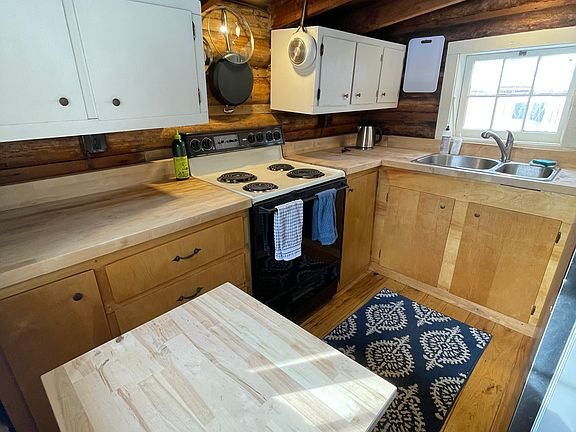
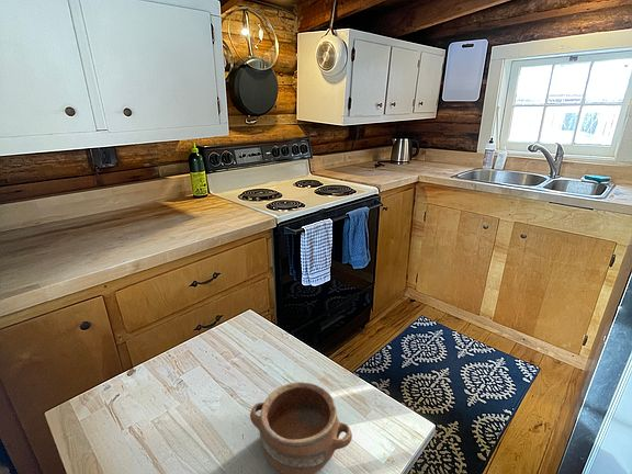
+ pottery (300, 426)
